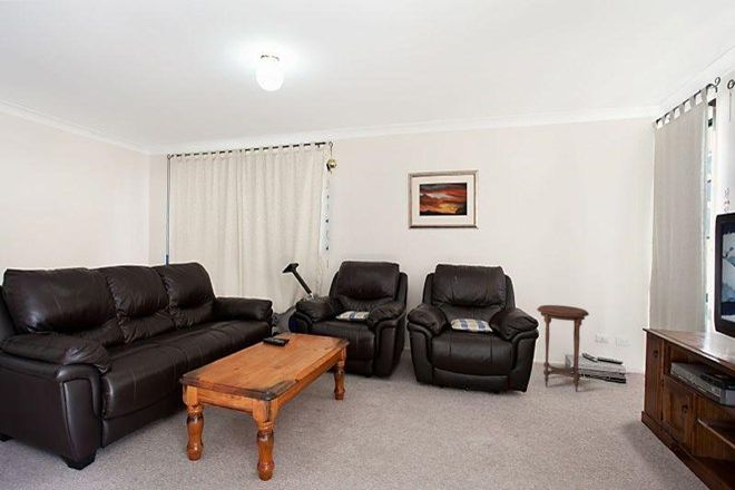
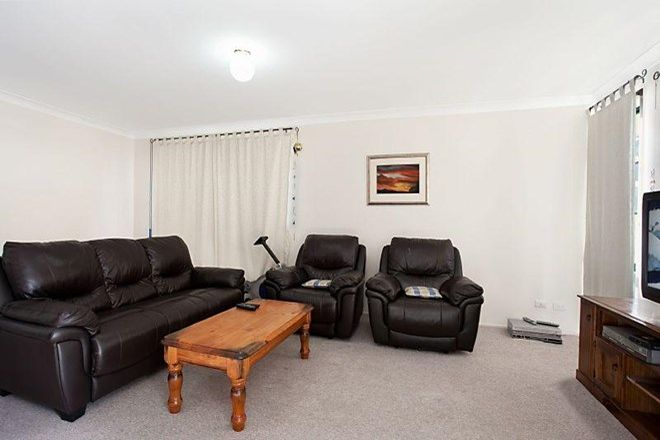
- side table (574, 346)
